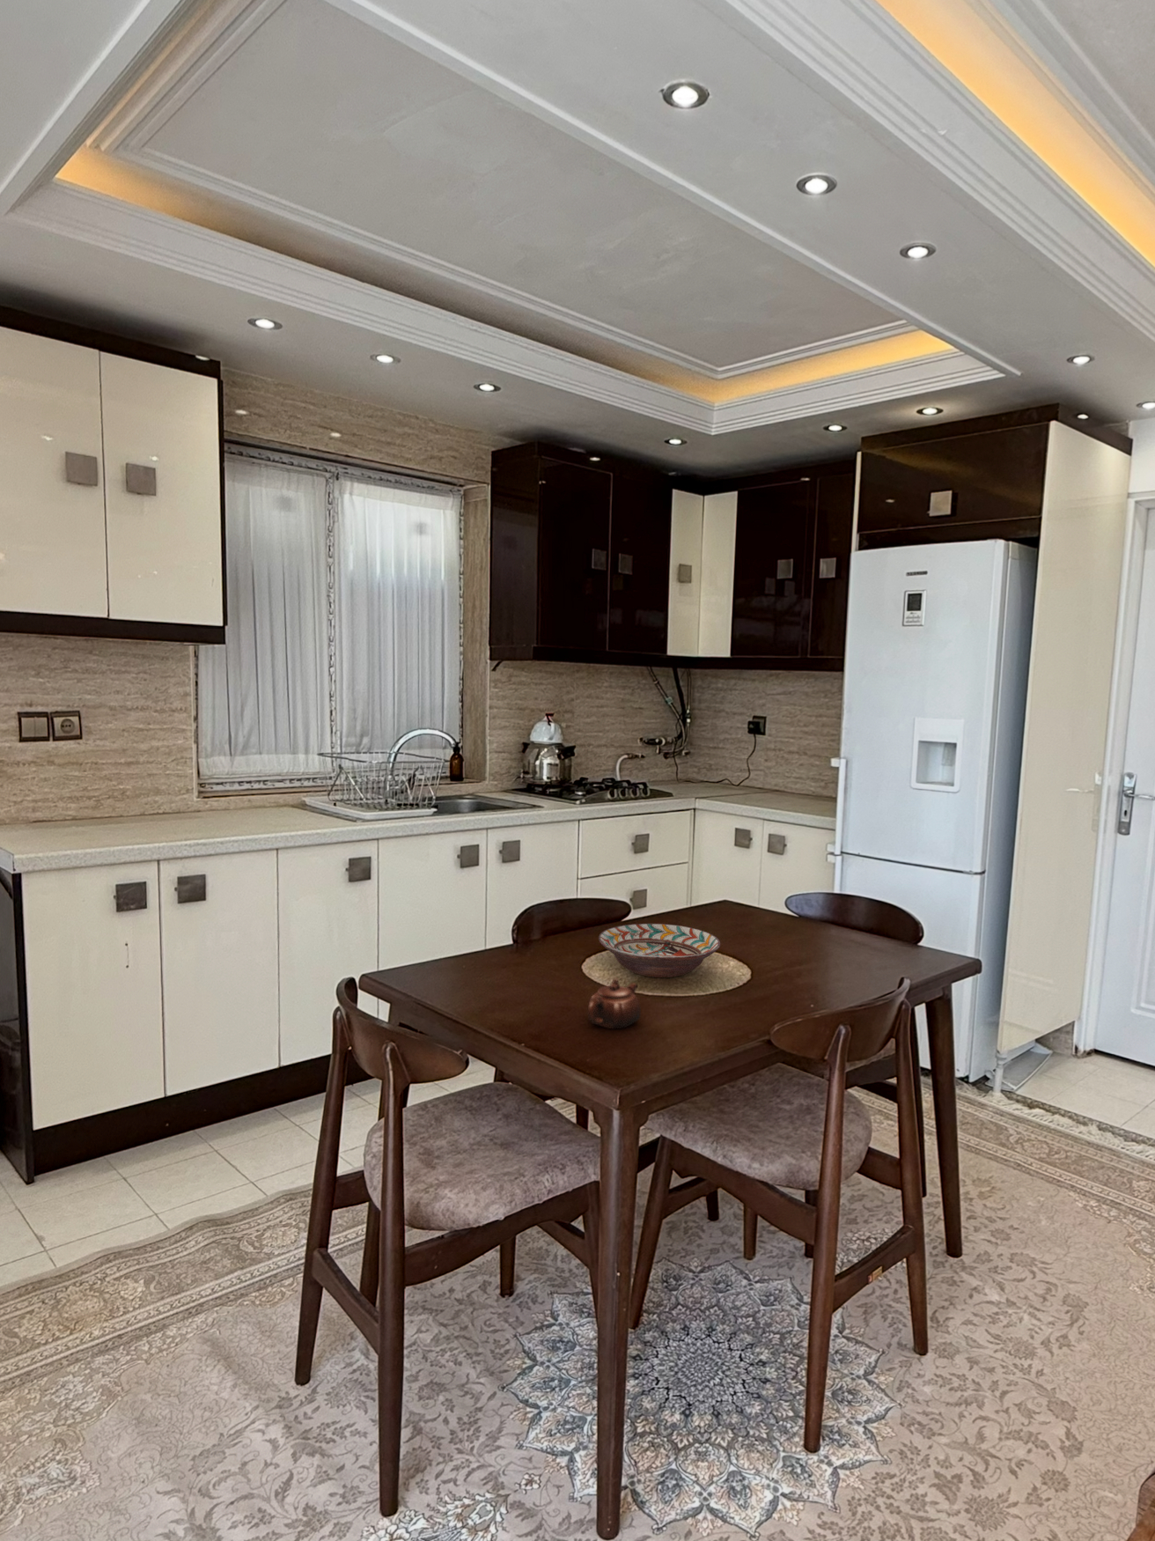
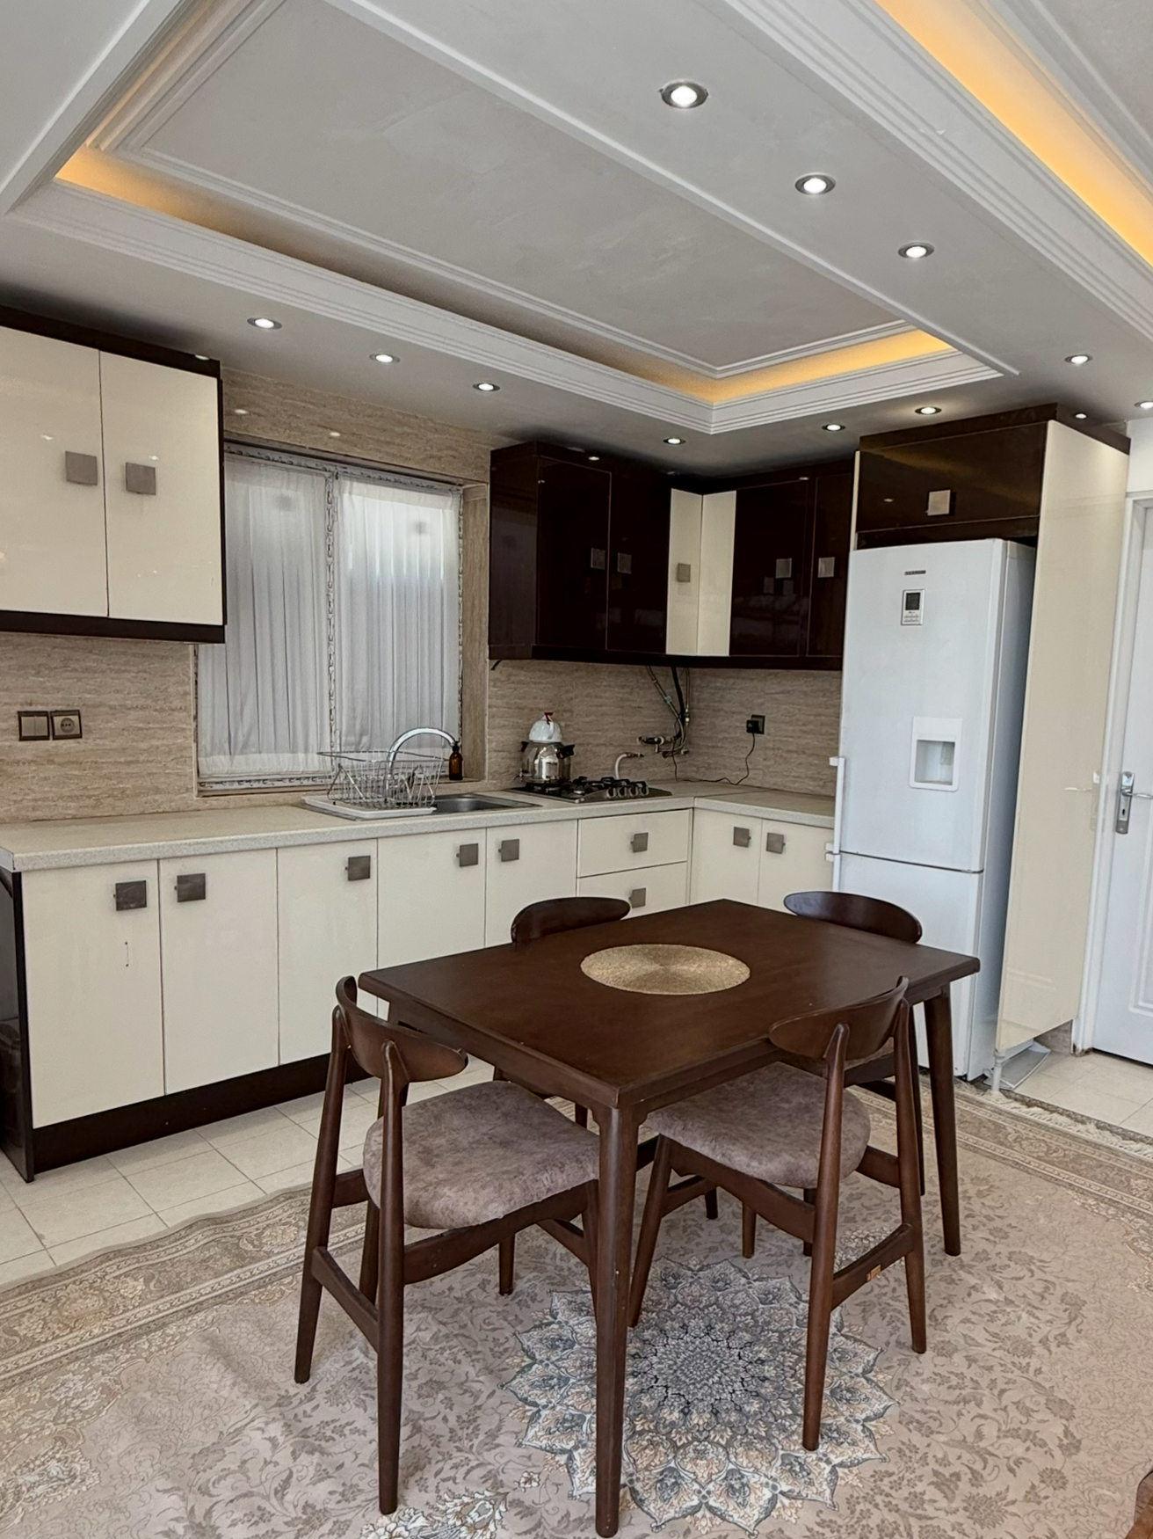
- teapot (613, 1000)
- decorative bowl (659, 954)
